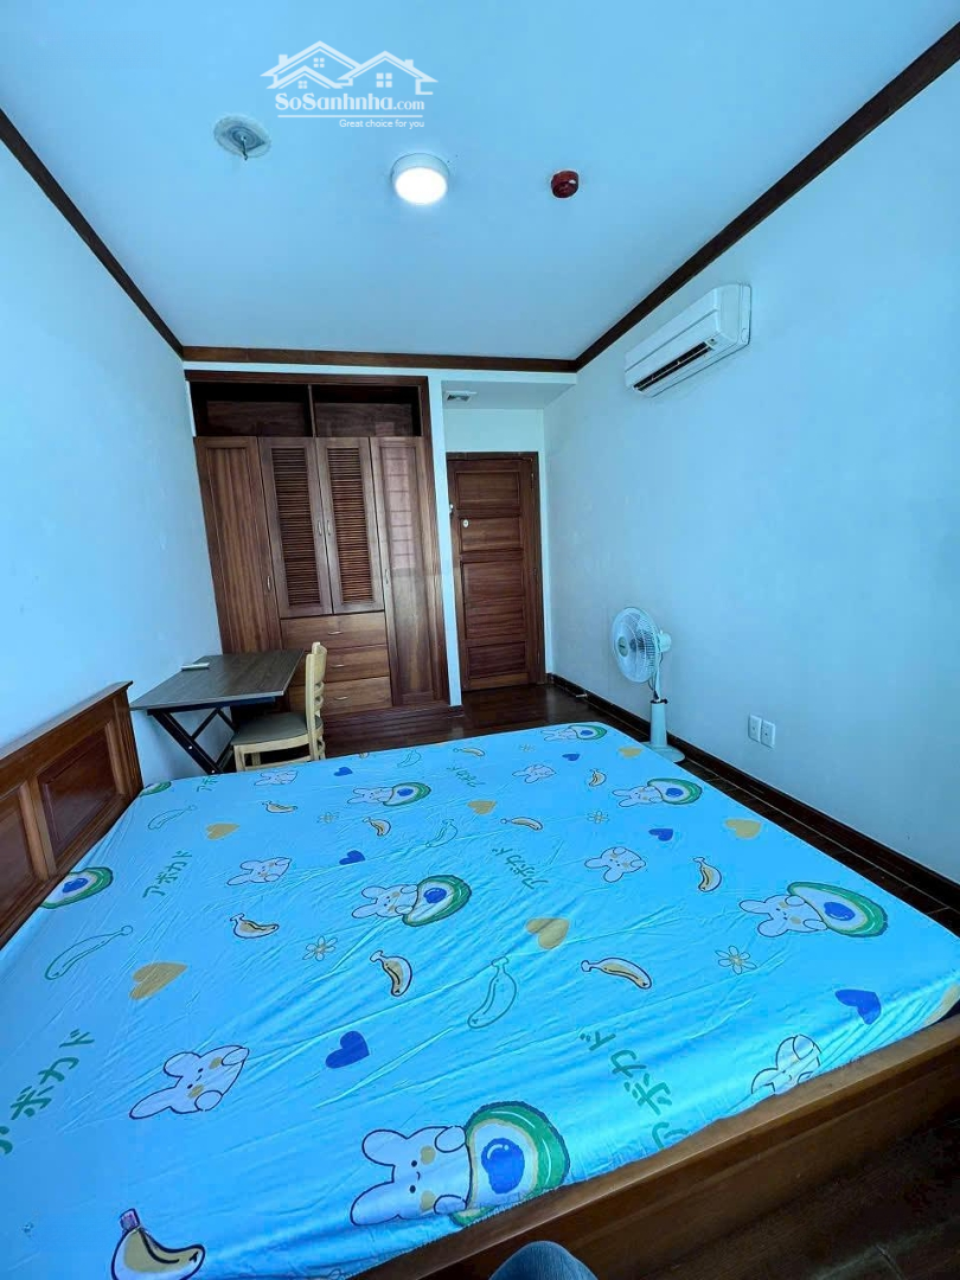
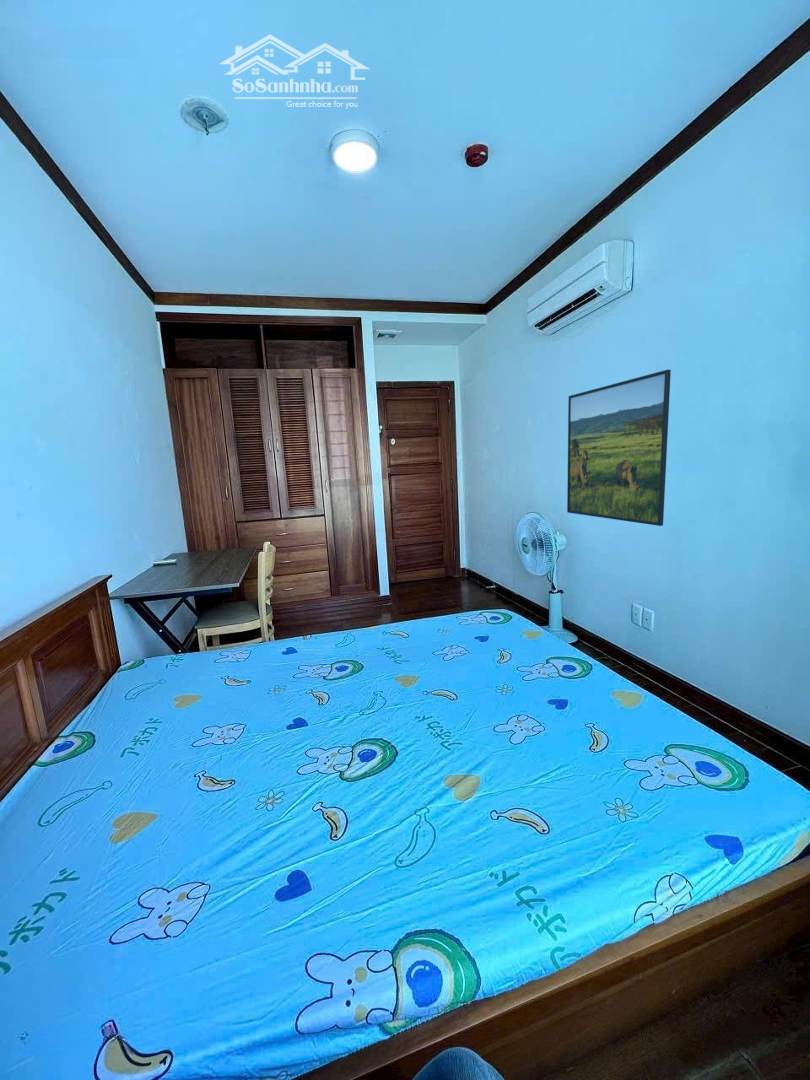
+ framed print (610, 453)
